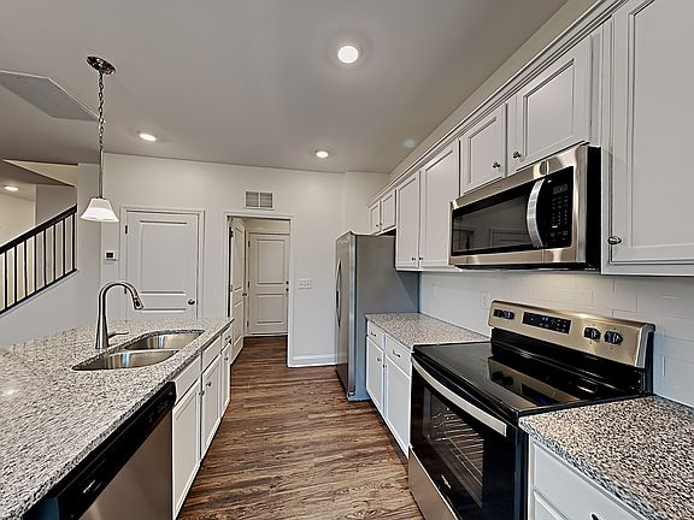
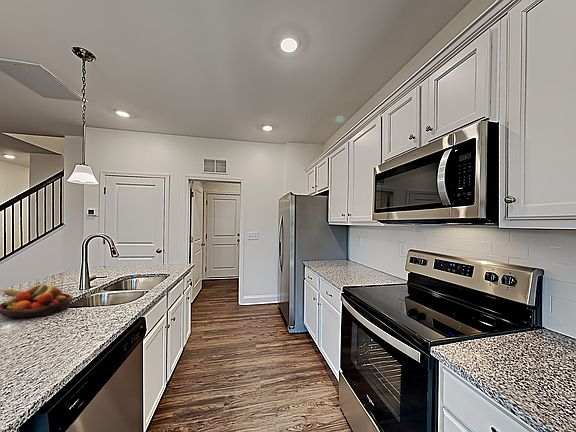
+ fruit bowl (36, 298)
